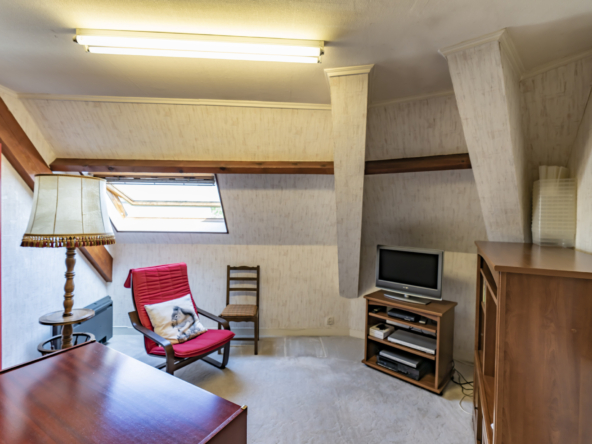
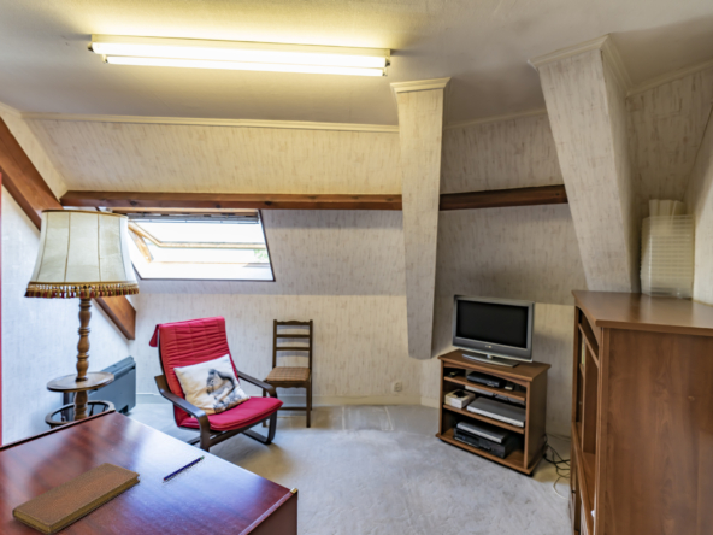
+ pen (184, 466)
+ notebook (81, 493)
